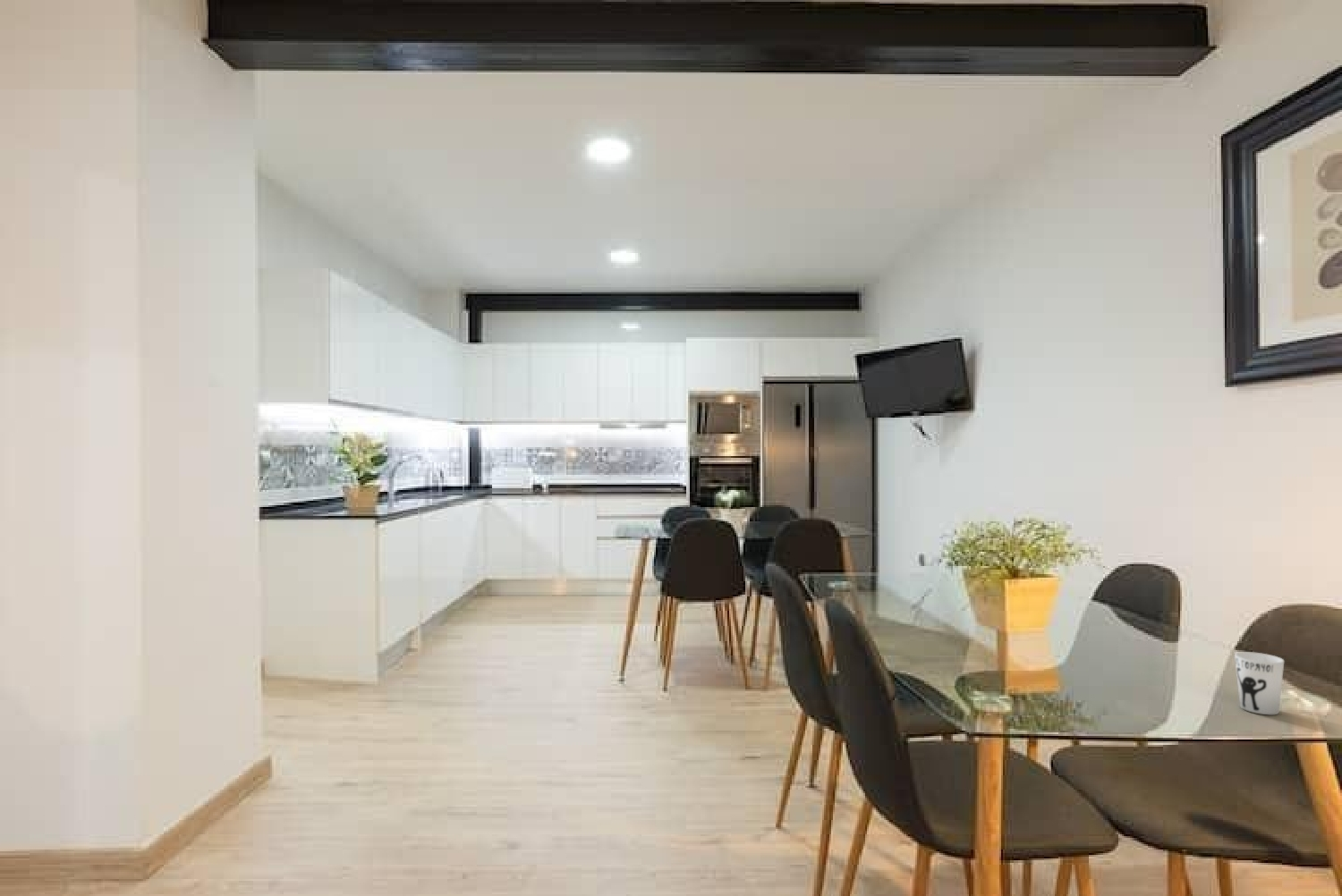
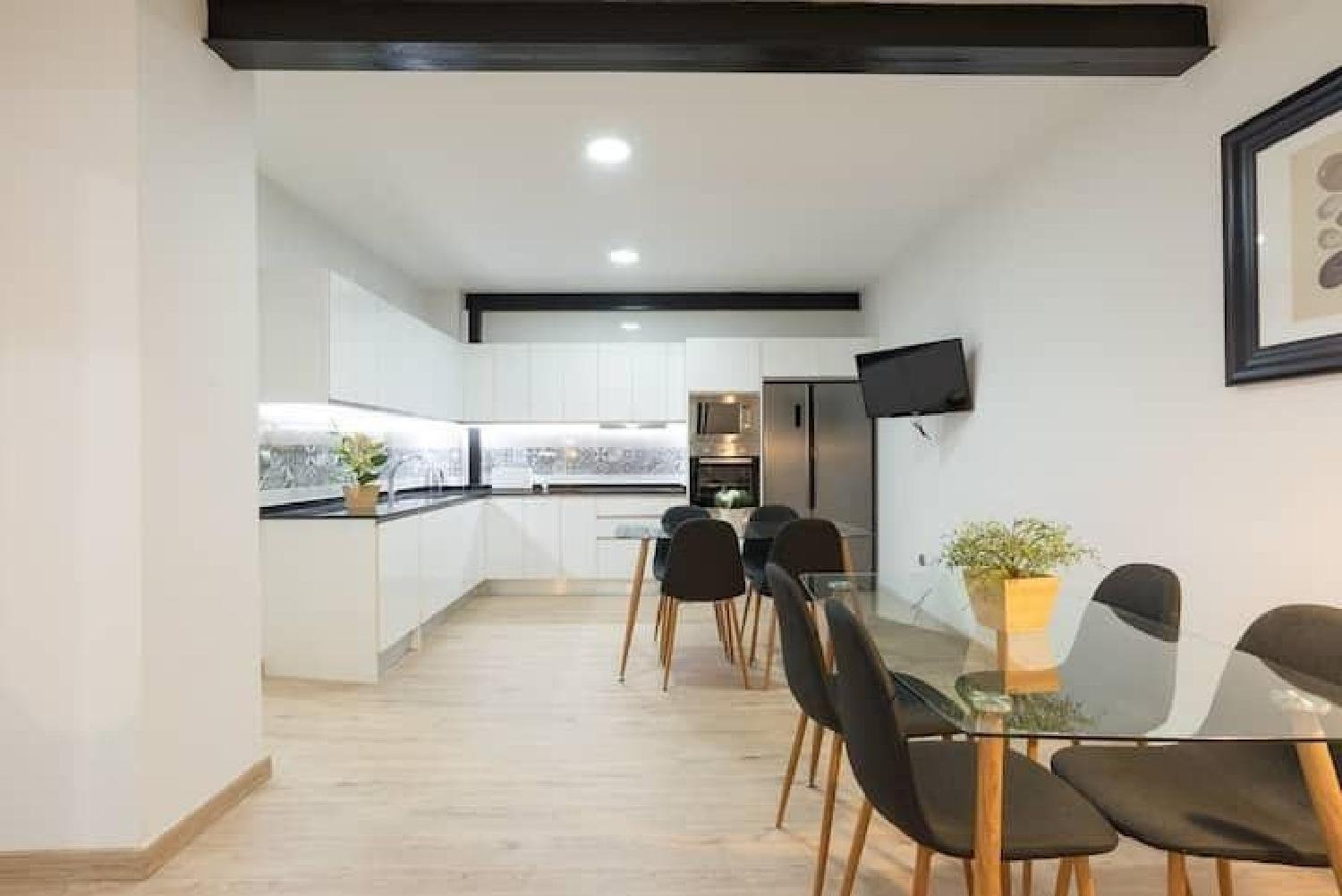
- cup (1259, 683)
